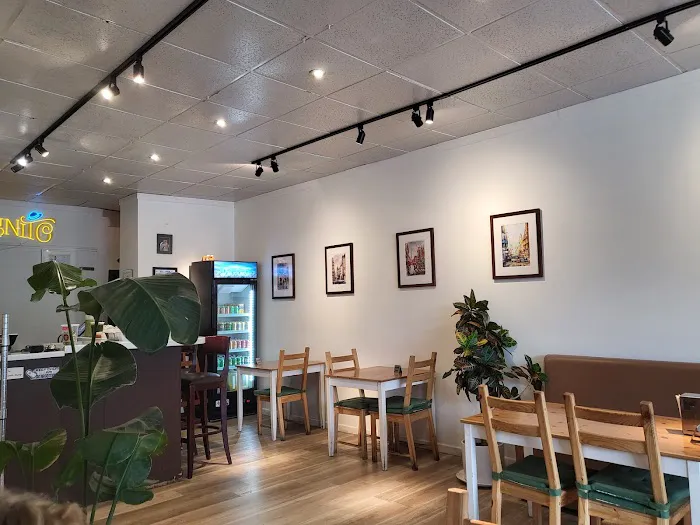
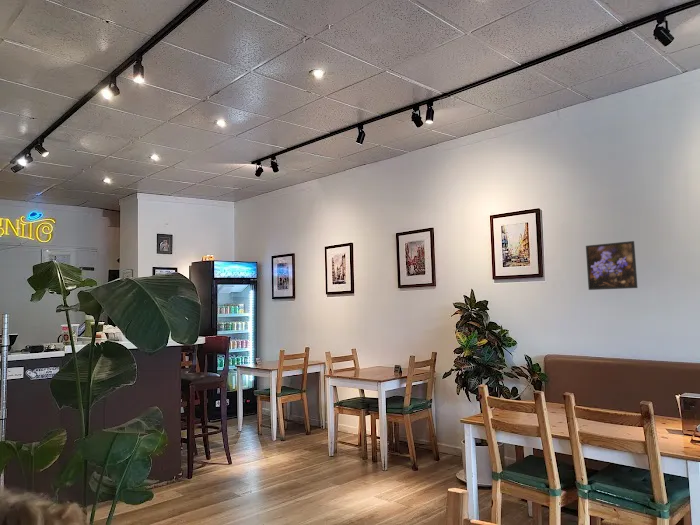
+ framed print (610, 266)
